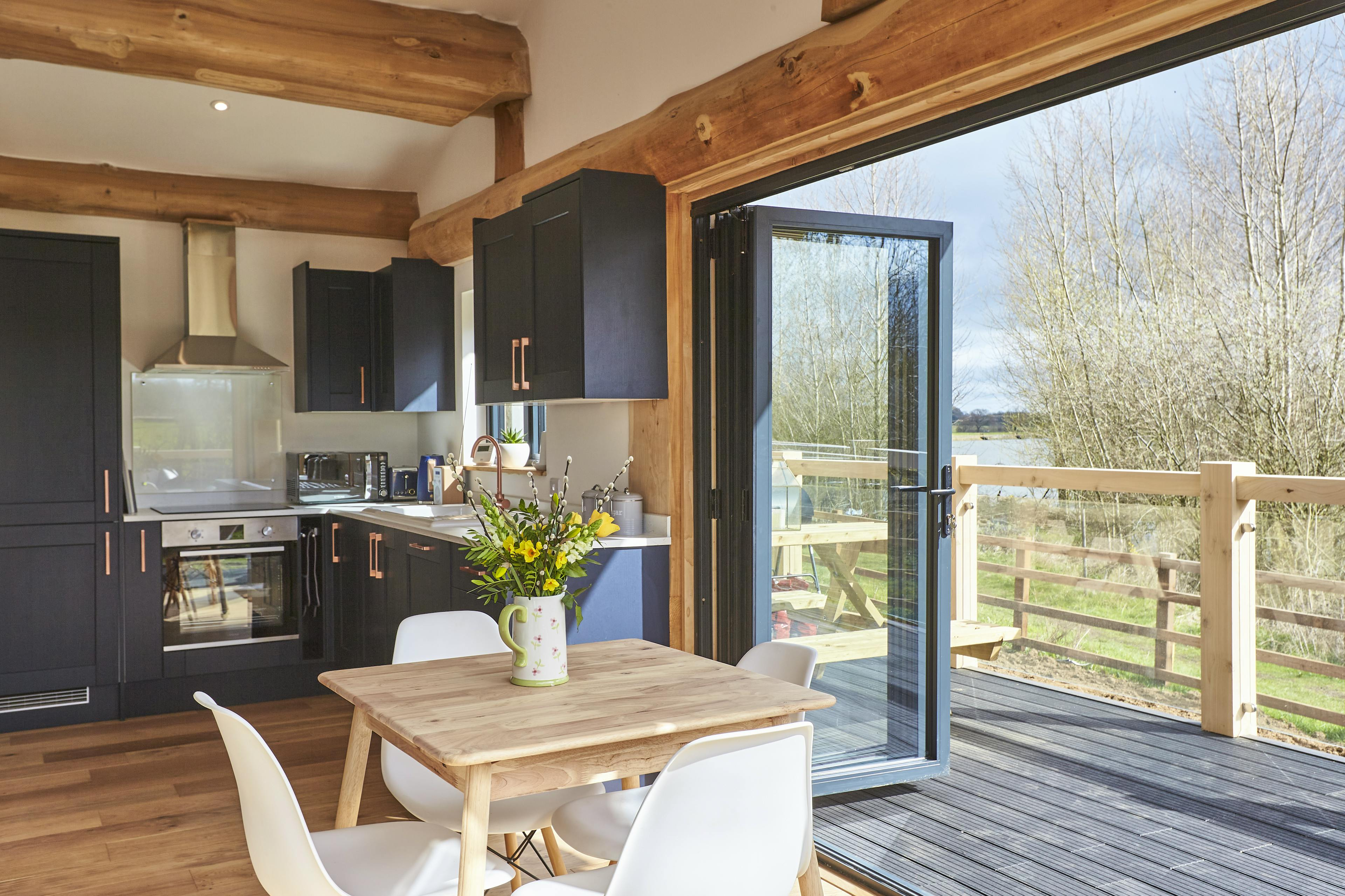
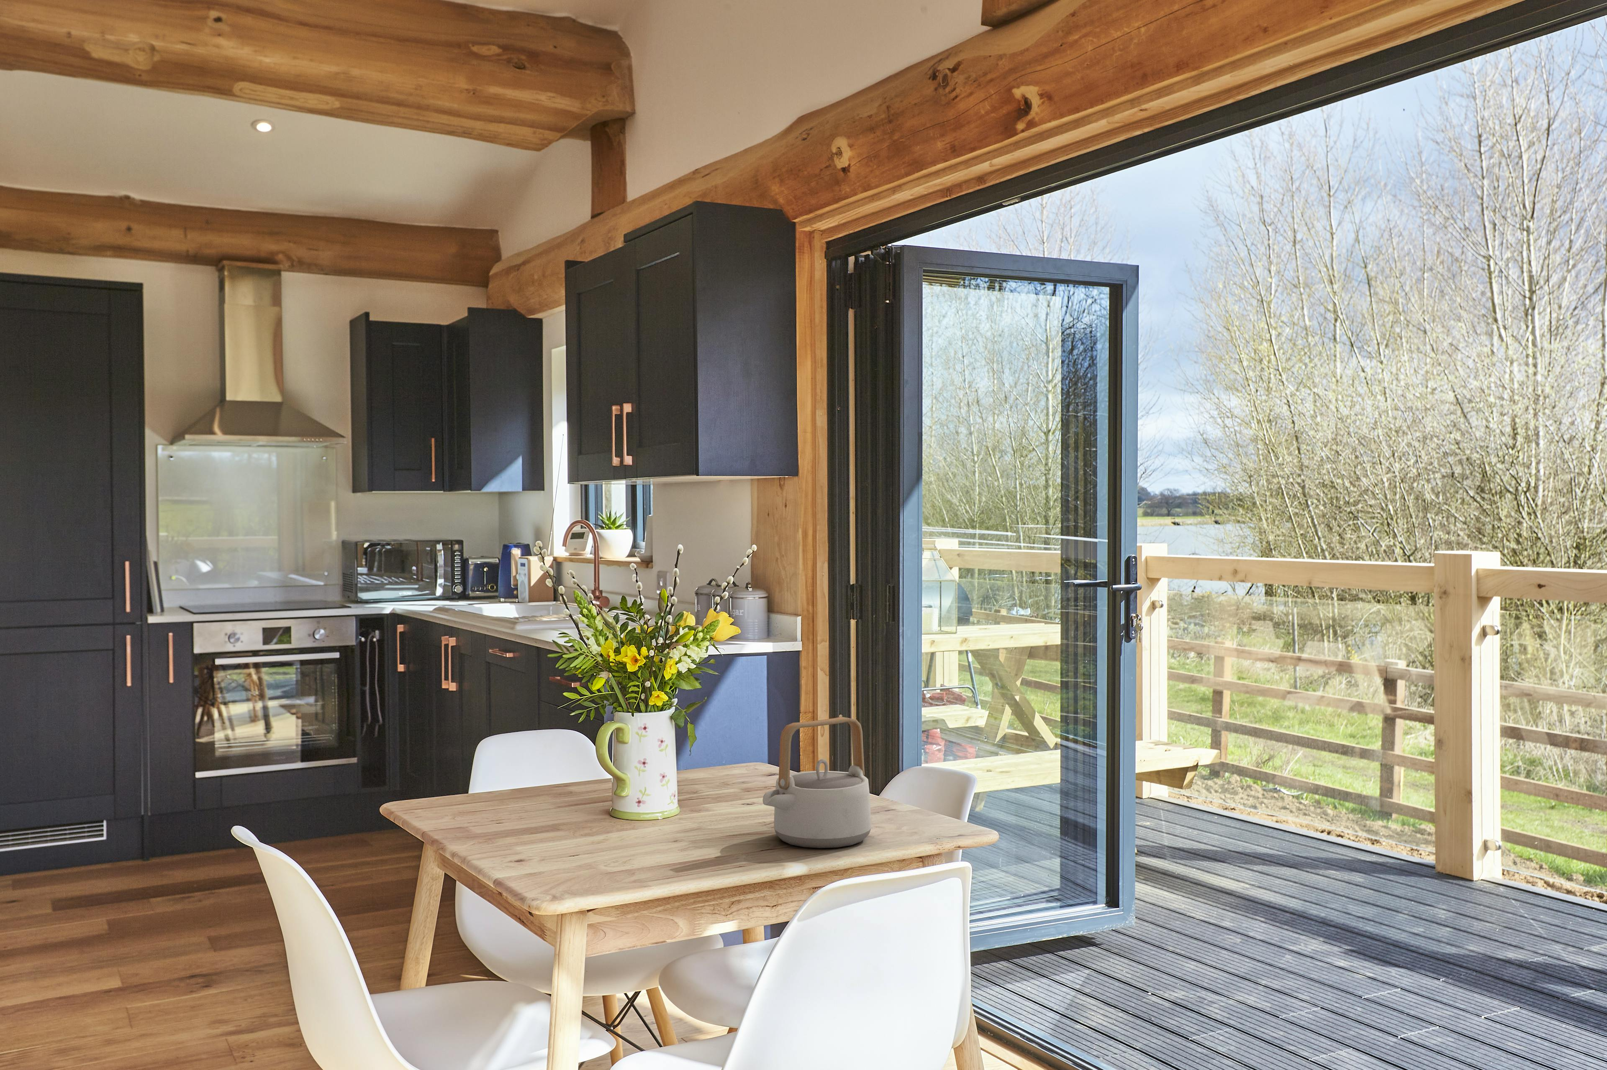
+ teapot (815, 780)
